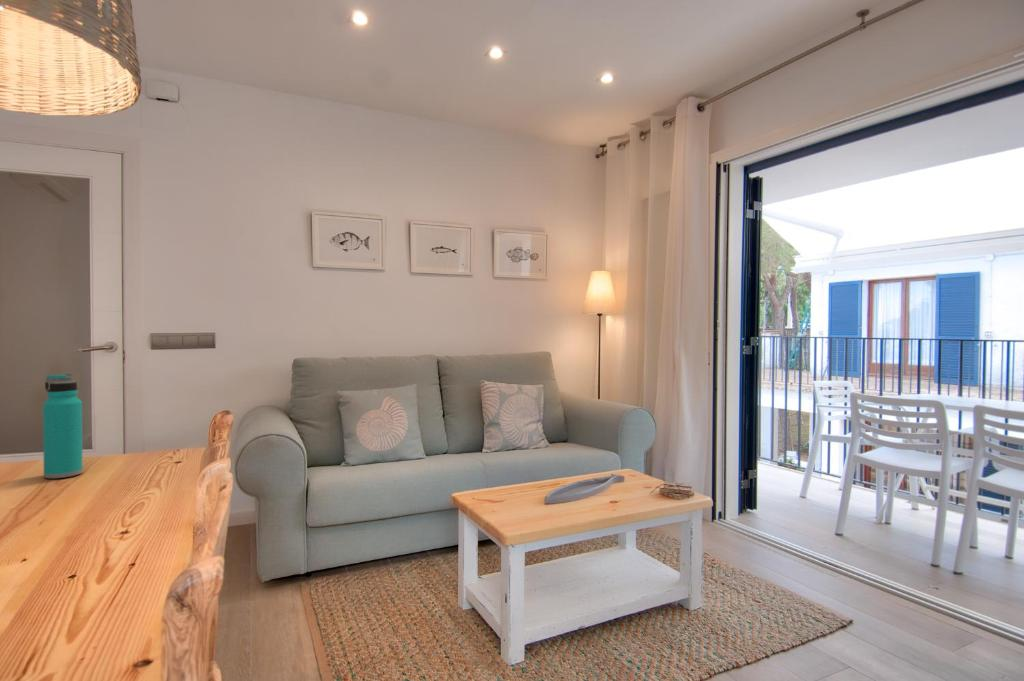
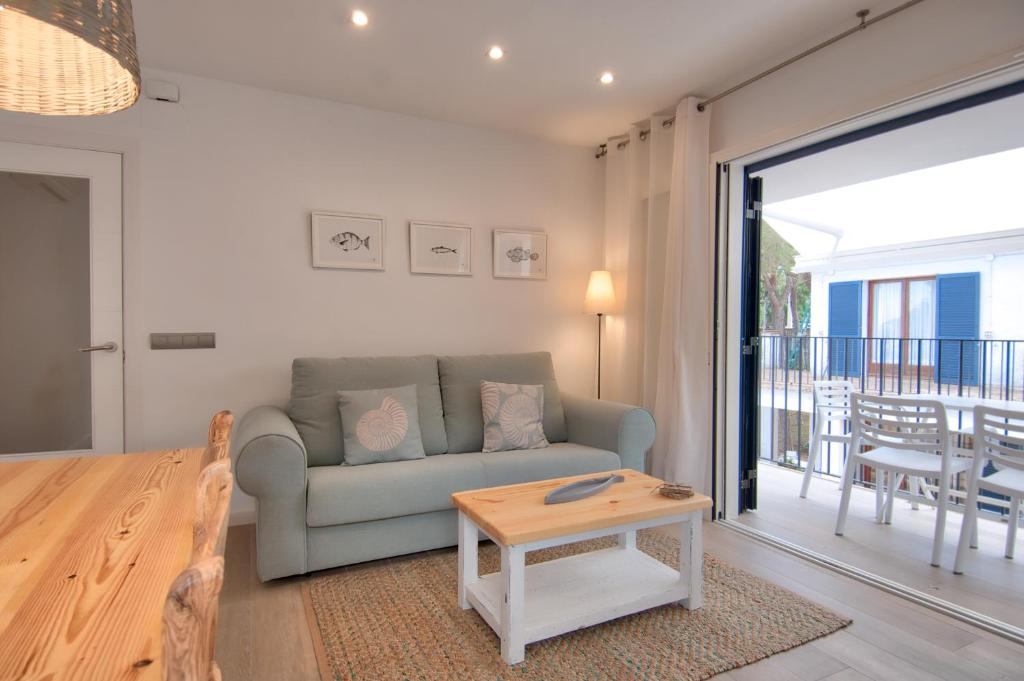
- water bottle (63, 424)
